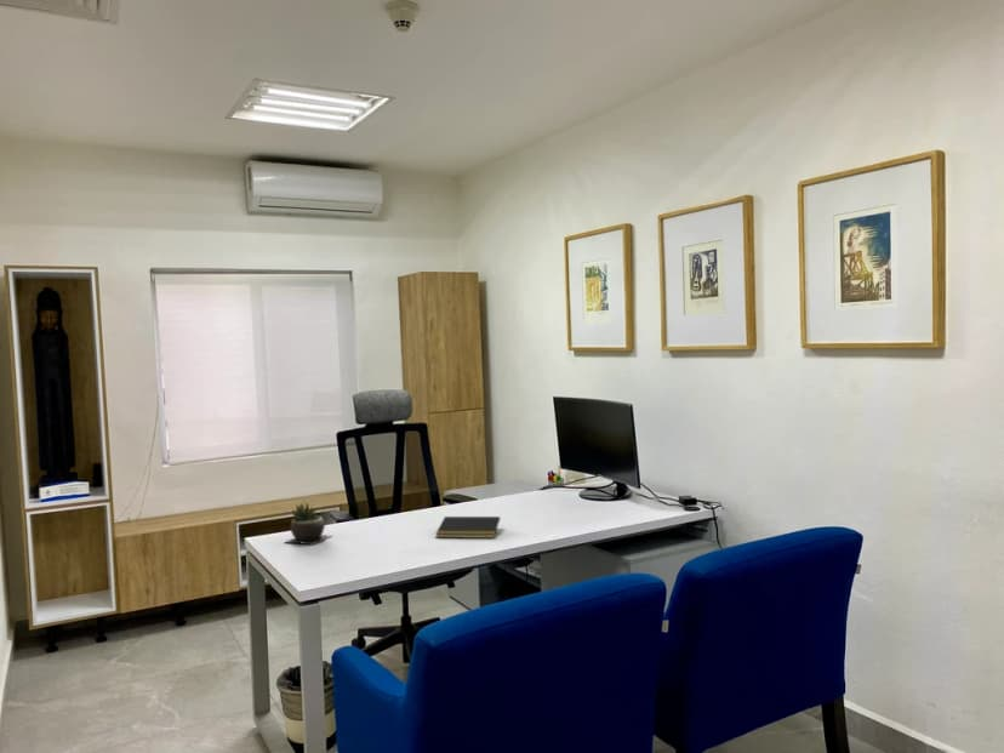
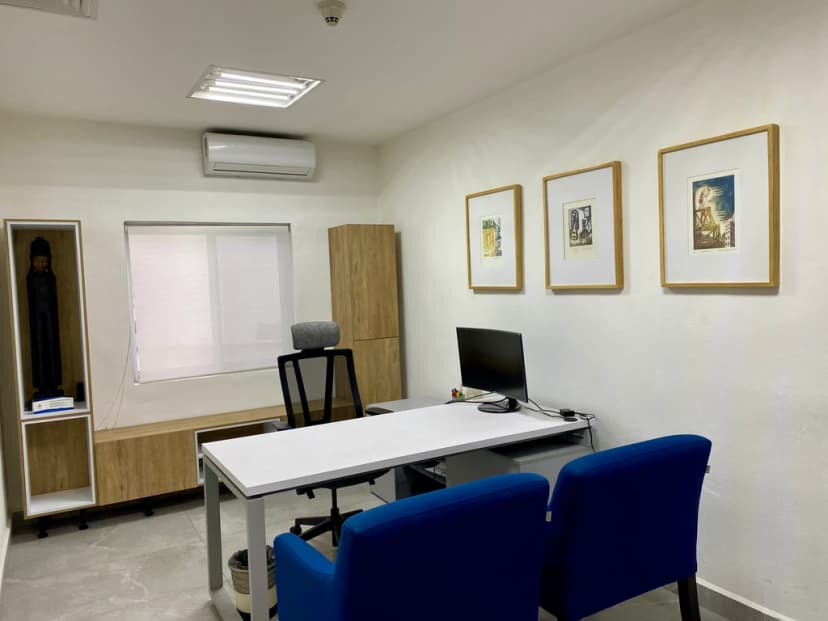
- notepad (468, 526)
- succulent plant (307, 520)
